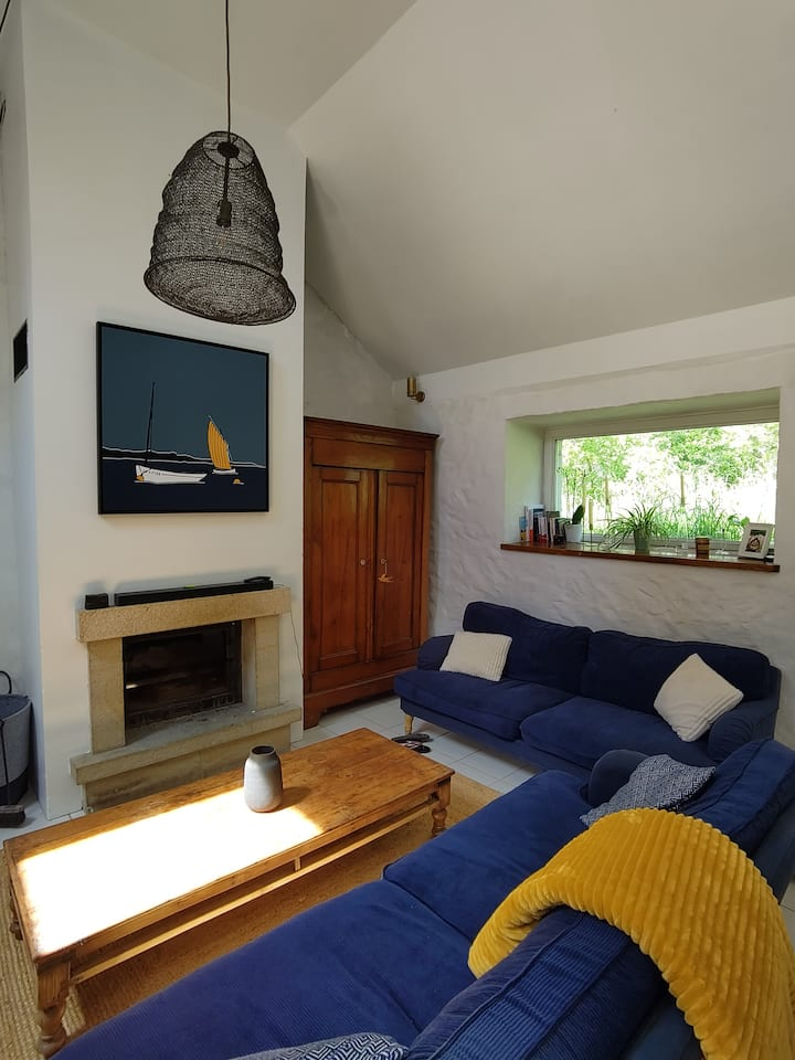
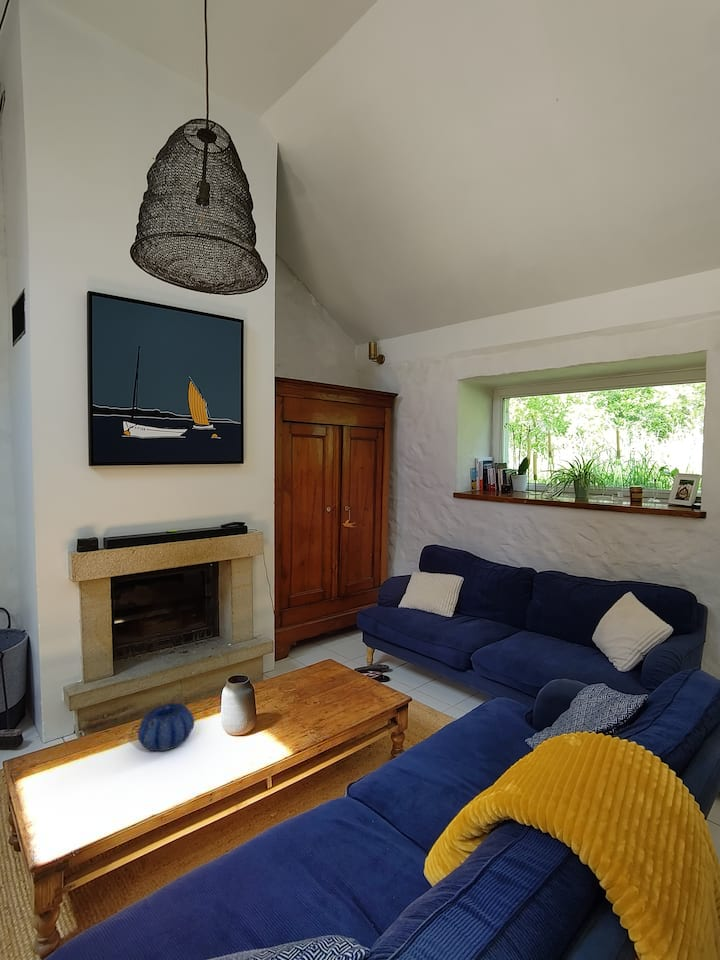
+ decorative bowl (166, 725)
